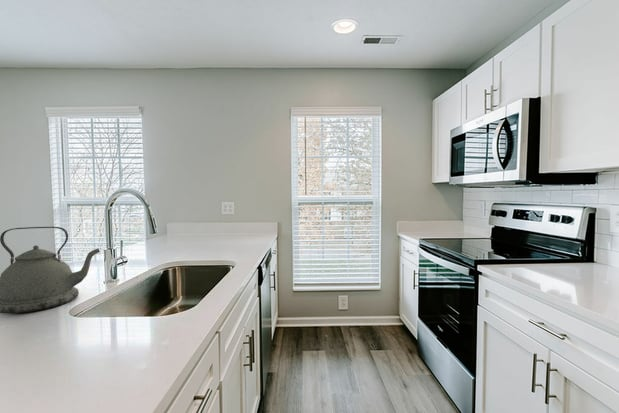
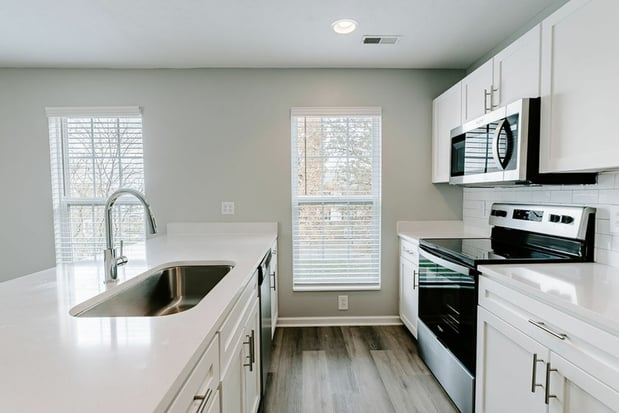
- kettle (42, 263)
